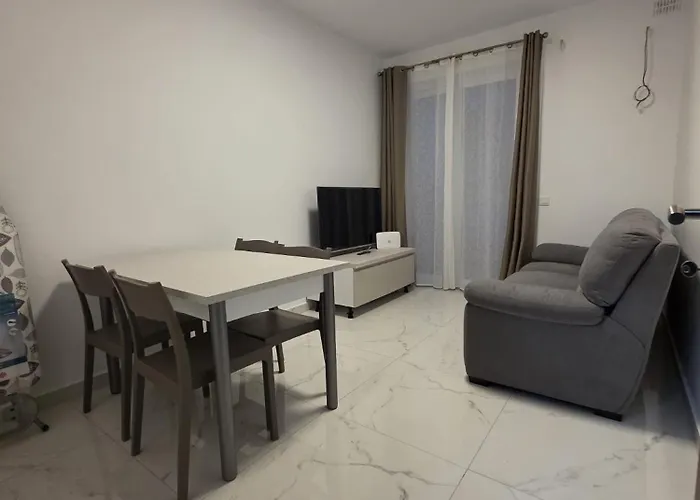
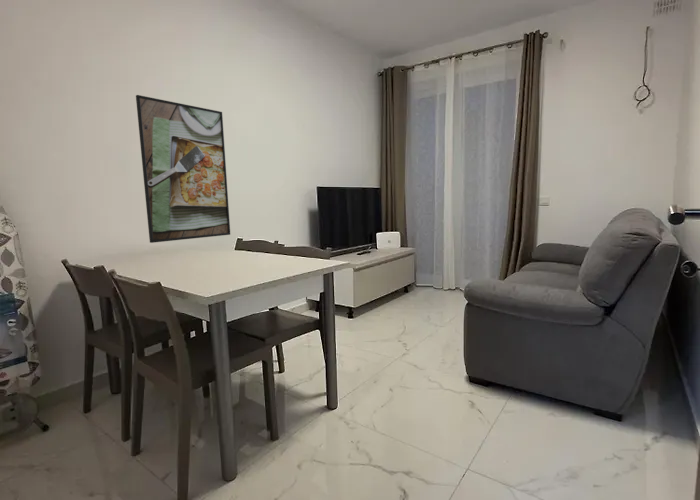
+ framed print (188, 172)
